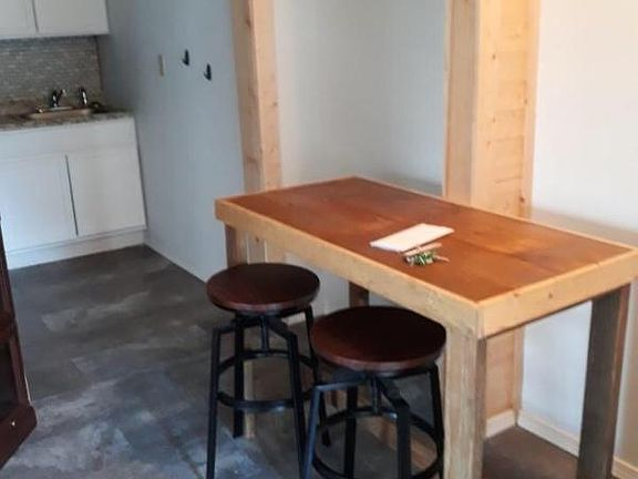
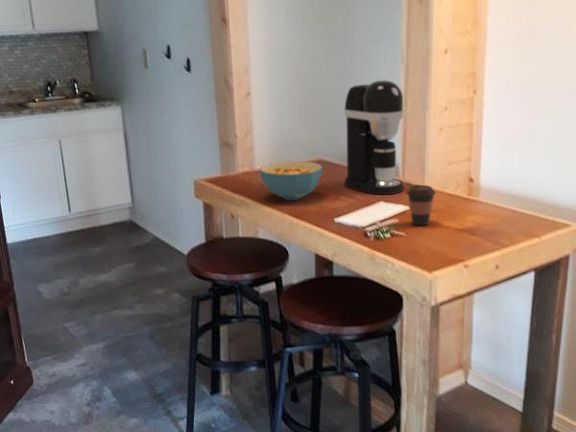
+ cereal bowl (291, 182)
+ coffee cup (420, 205)
+ coffee maker (373, 134)
